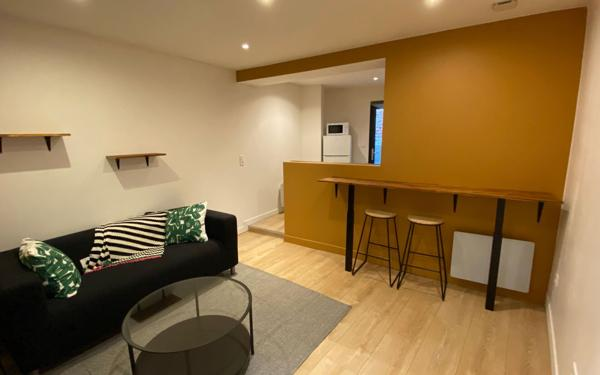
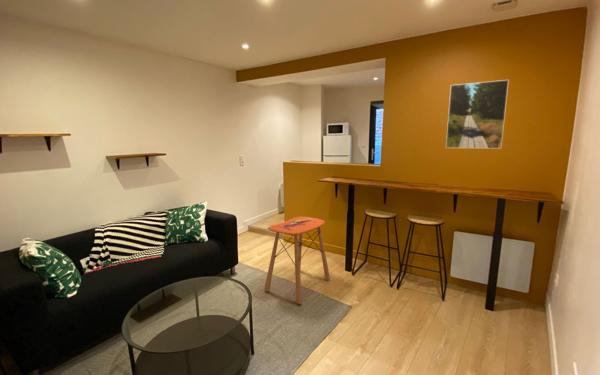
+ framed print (475, 116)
+ side table (298, 255)
